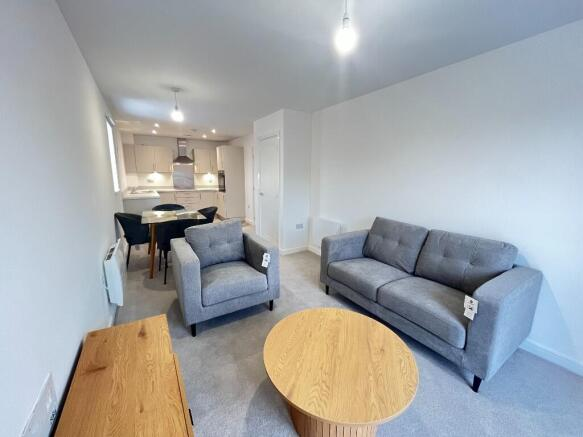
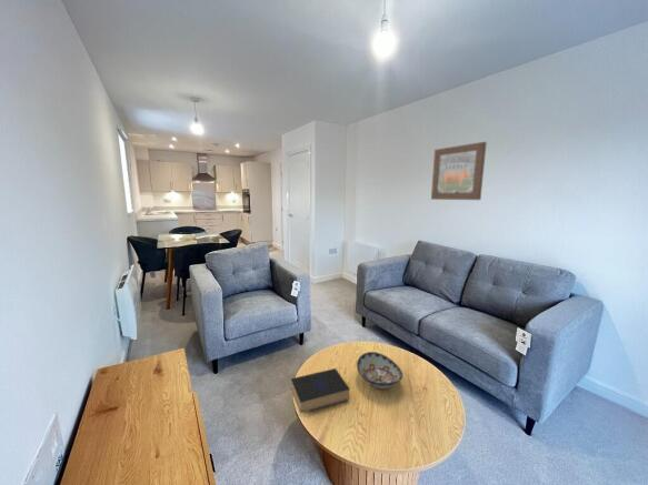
+ book (319, 388)
+ wall art (456, 173)
+ decorative bowl (378, 373)
